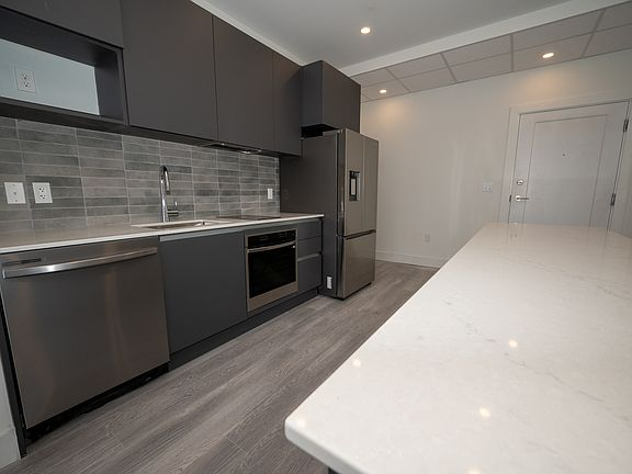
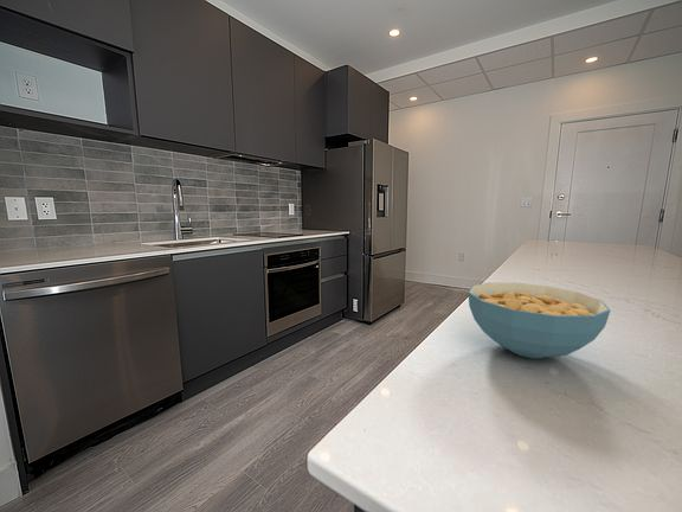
+ cereal bowl (528, 324)
